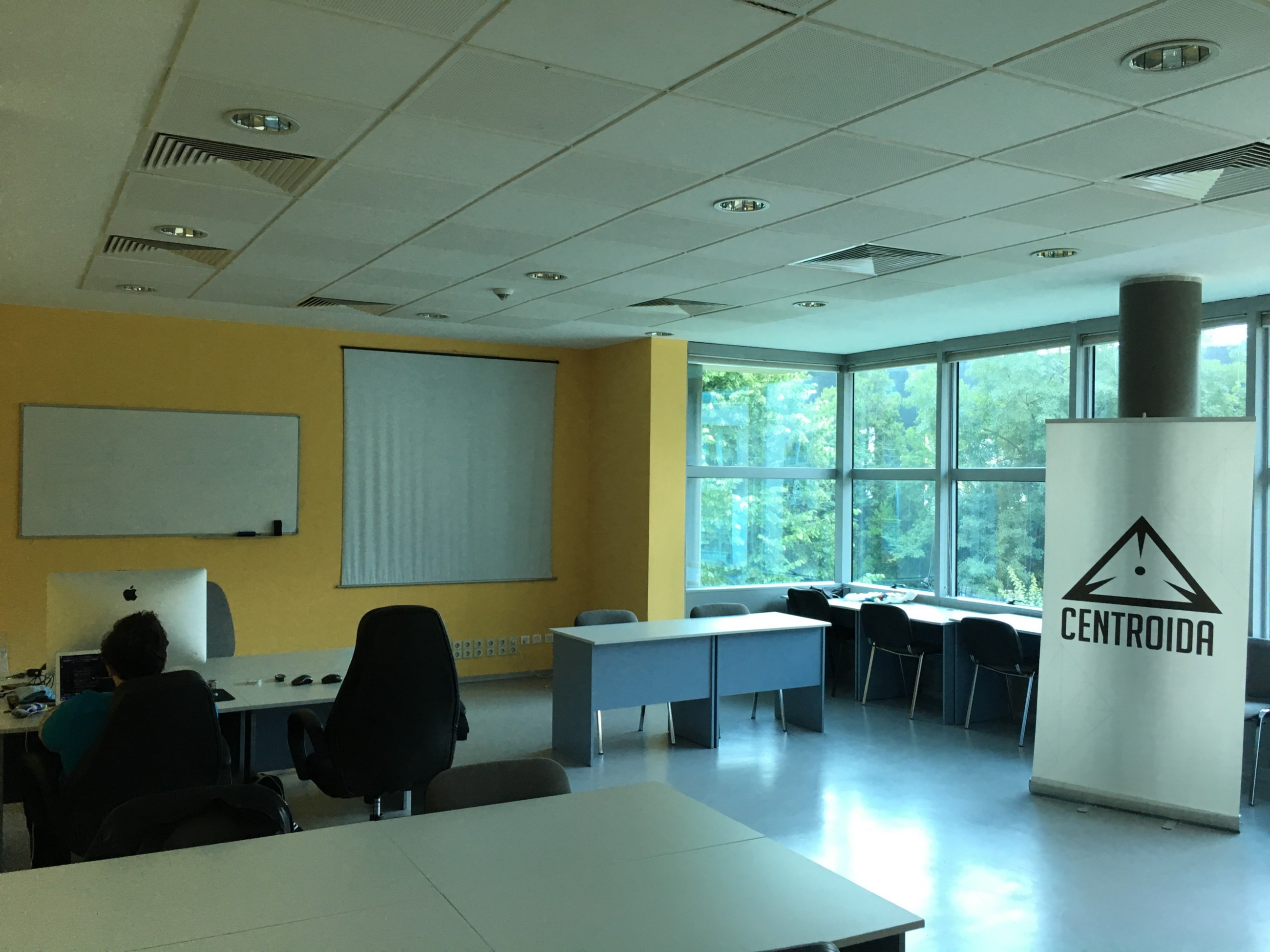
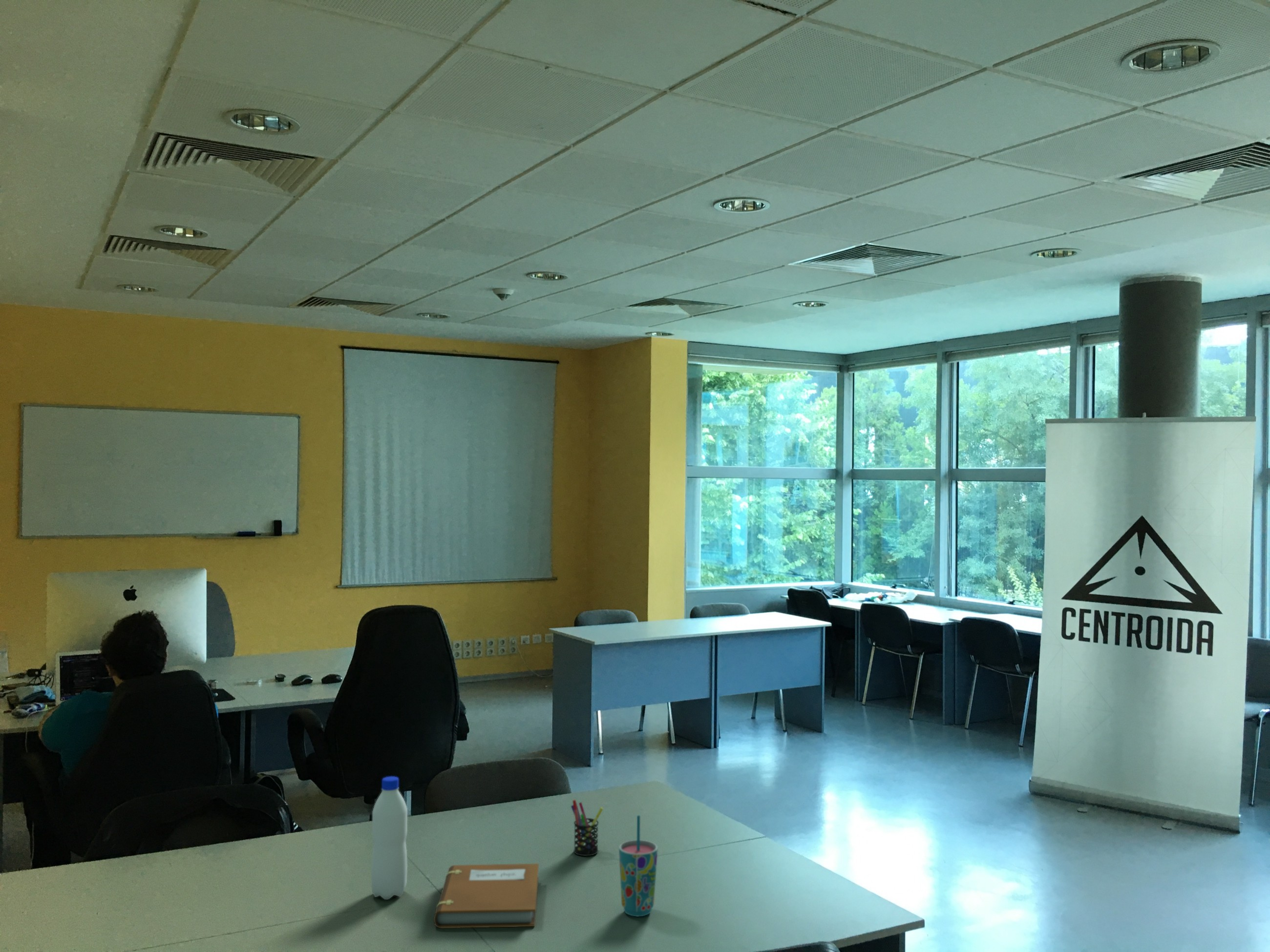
+ cup (638, 863)
+ water bottle (389, 836)
+ pen holder (584, 827)
+ notebook (489, 892)
